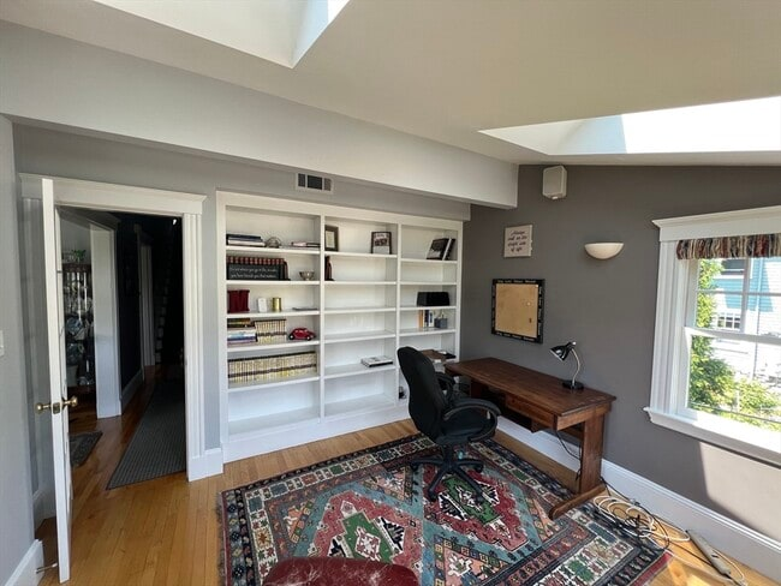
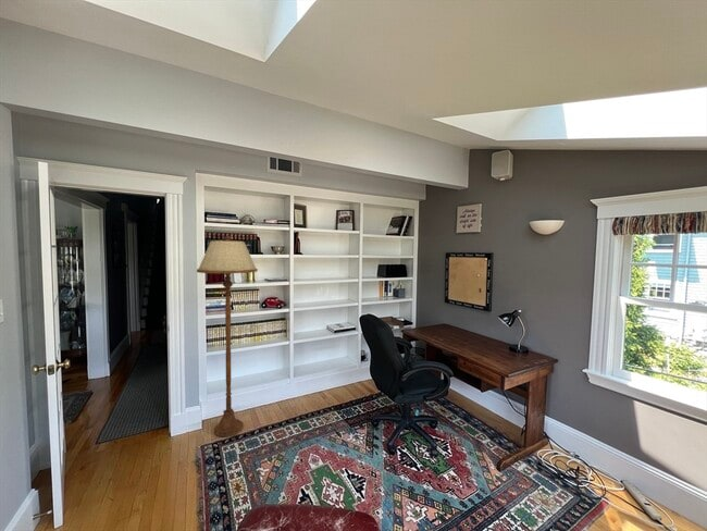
+ floor lamp (228, 333)
